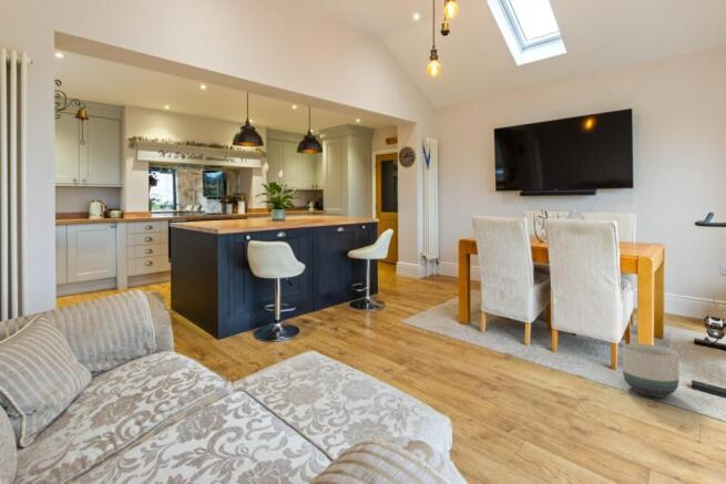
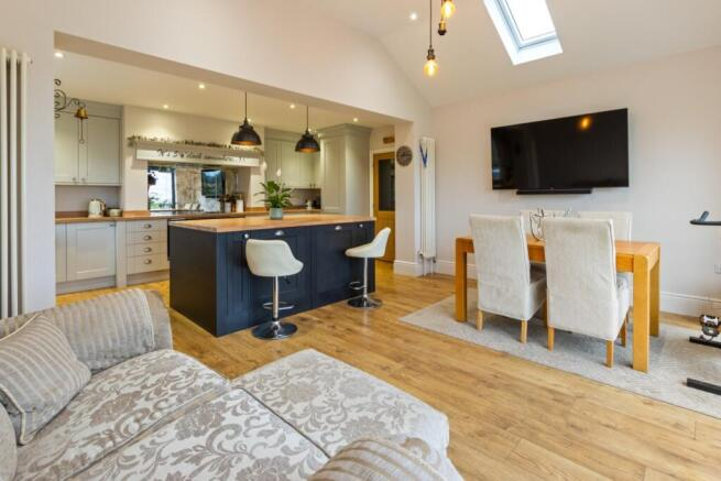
- planter (650, 371)
